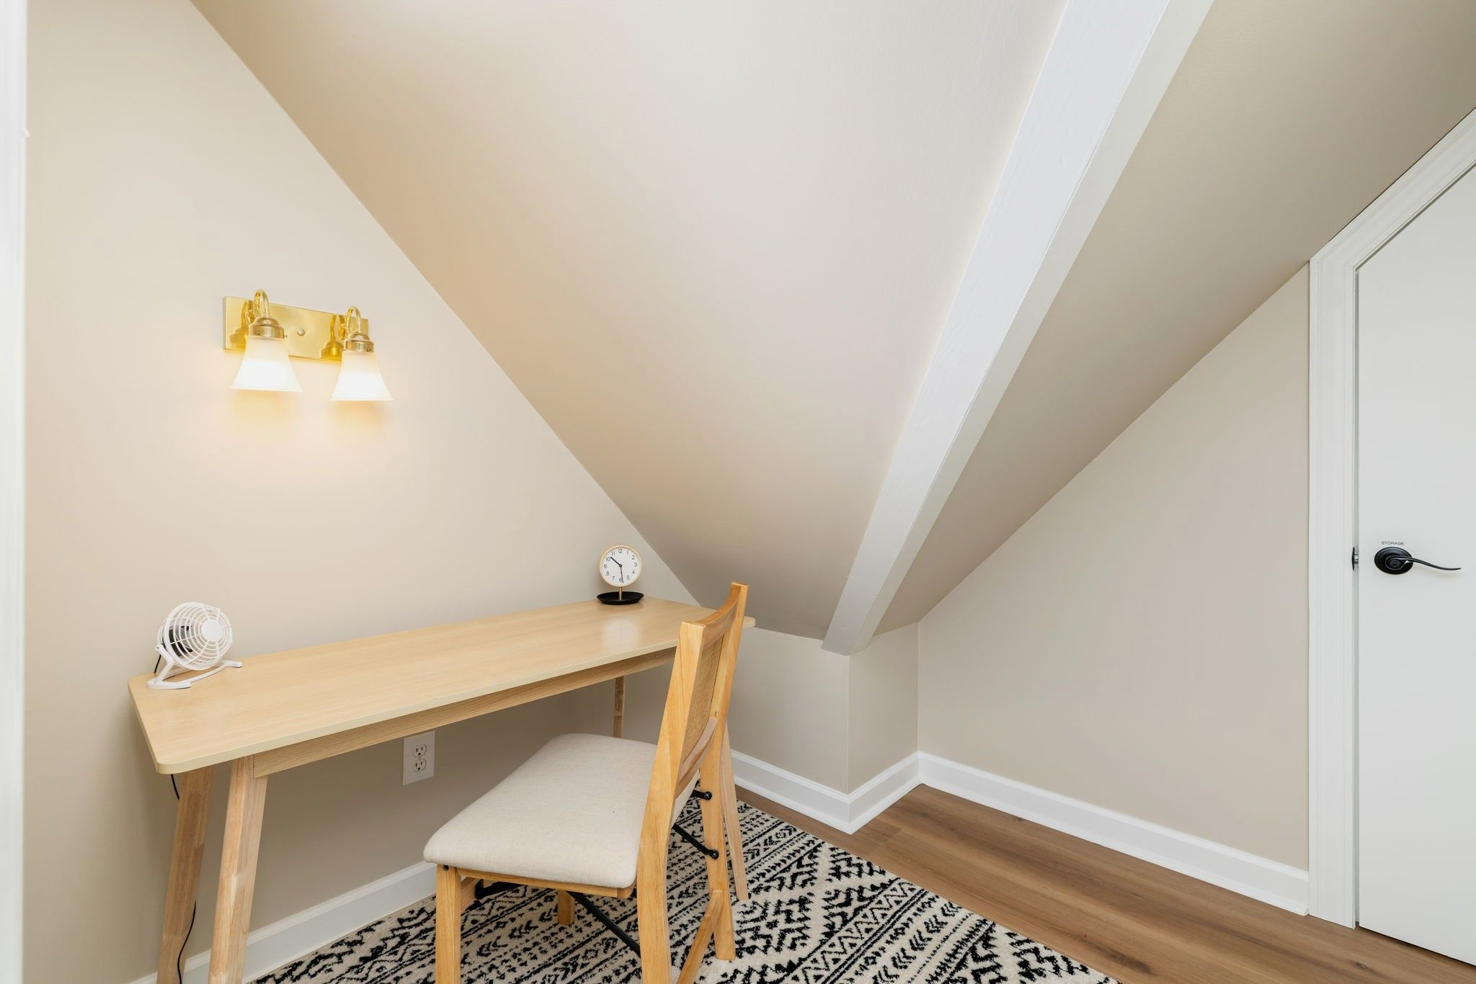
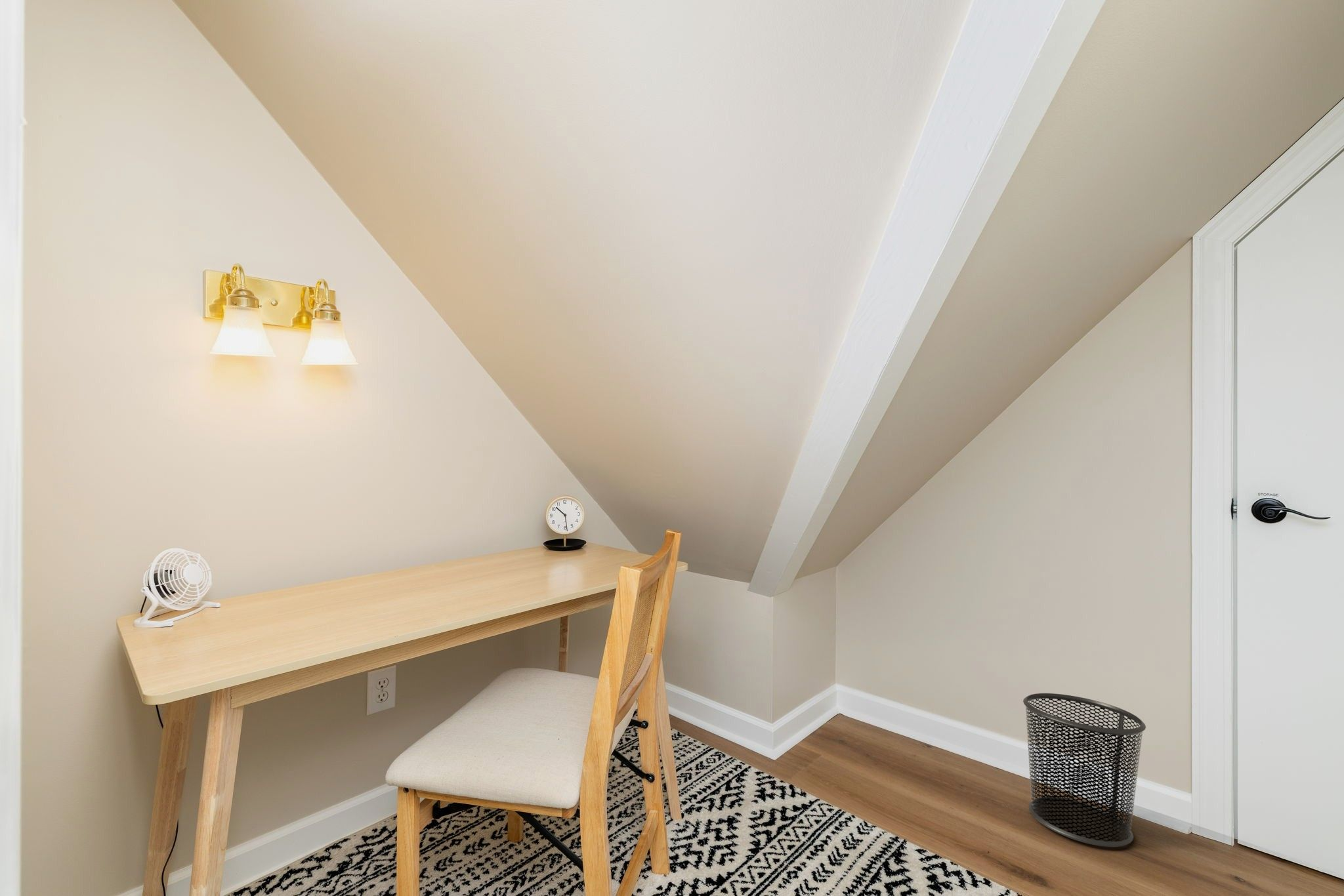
+ waste bin (1080, 765)
